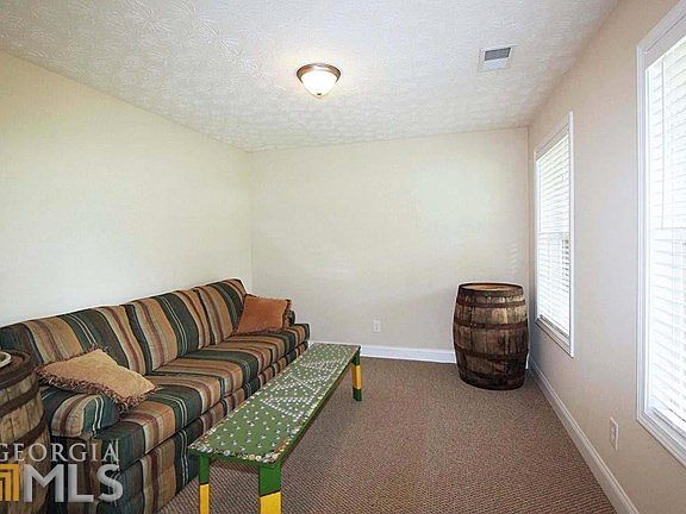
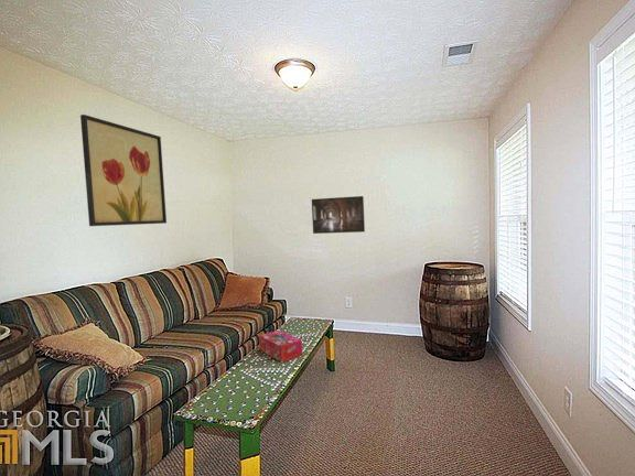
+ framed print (337, 215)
+ tissue box (280, 345)
+ wall art (128, 175)
